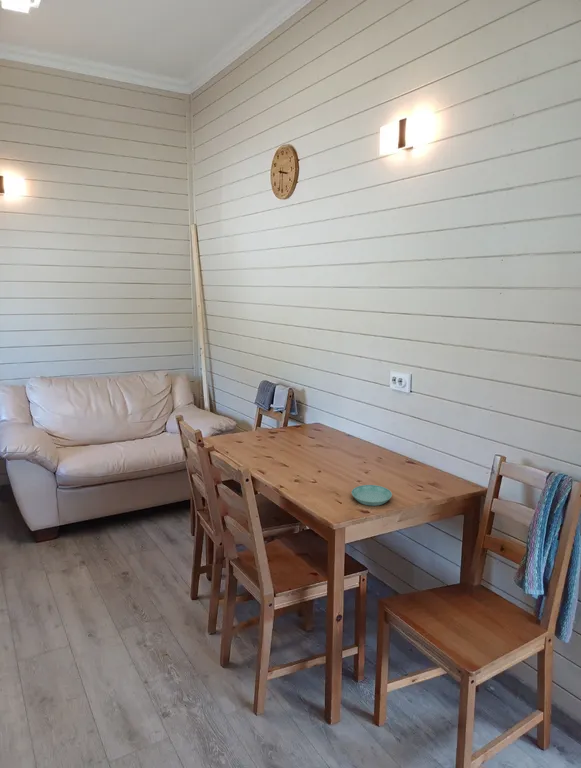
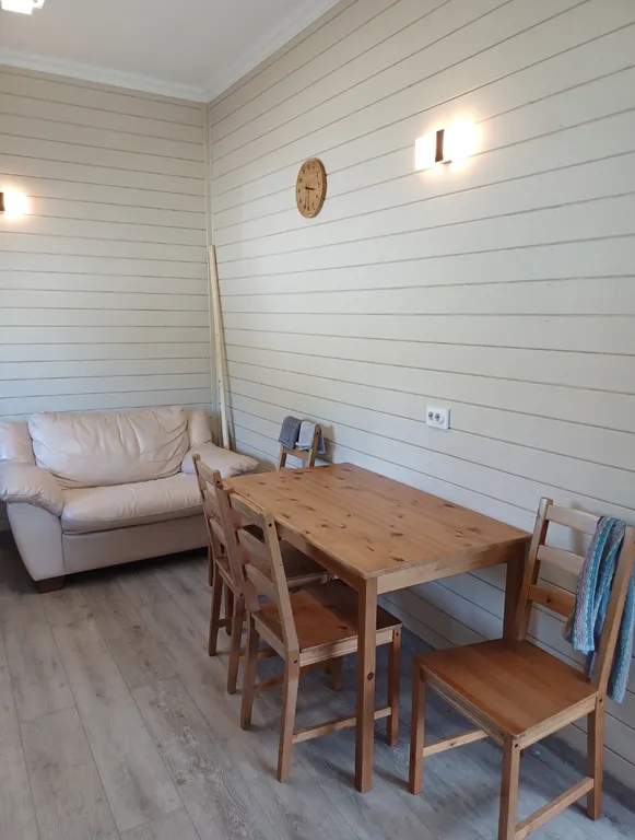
- saucer (371, 496)
